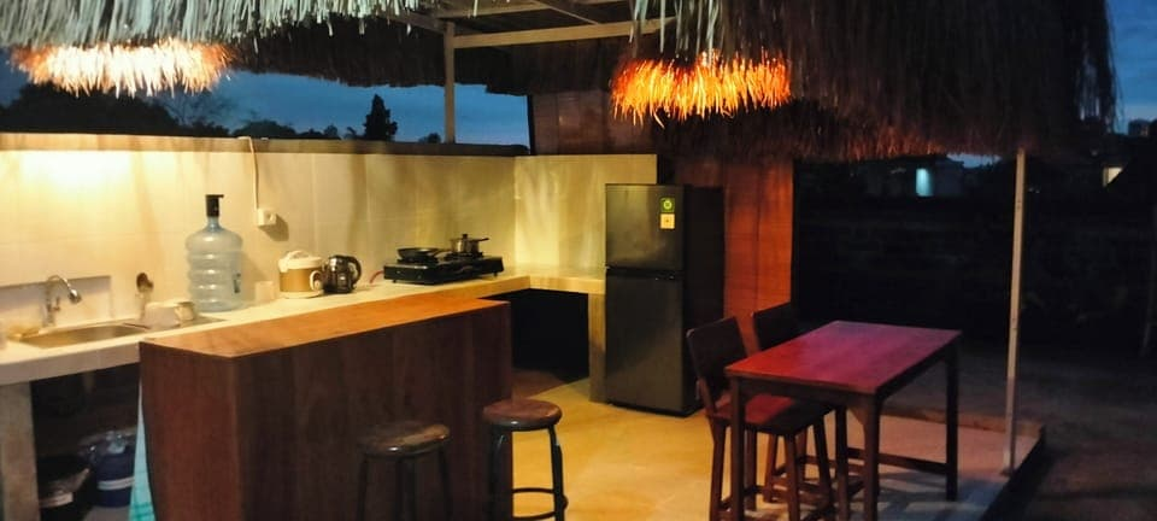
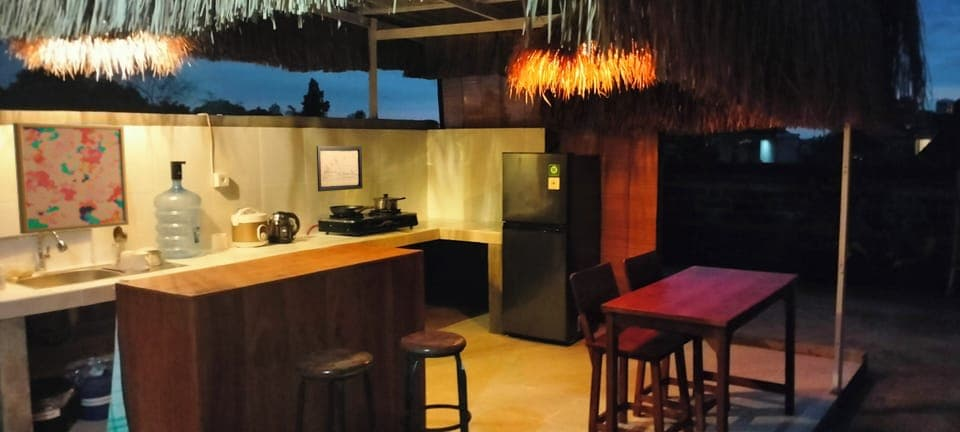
+ wall art (340, 168)
+ wall art (74, 177)
